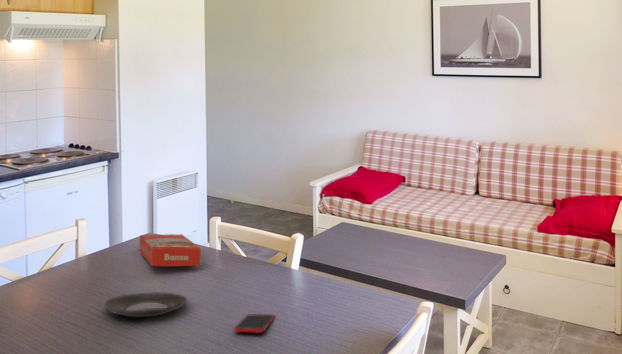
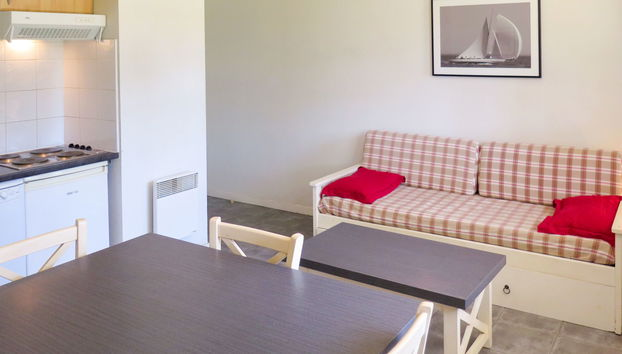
- cell phone (255, 323)
- macaroni box (168, 249)
- tart tin (146, 308)
